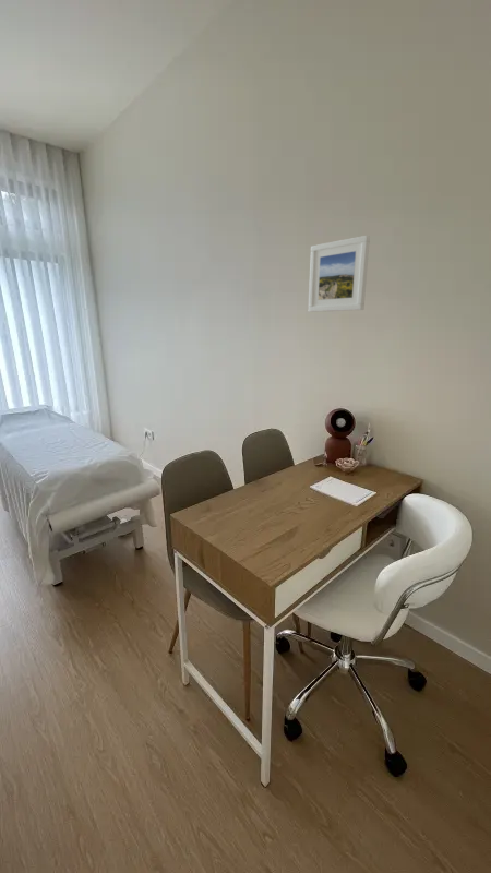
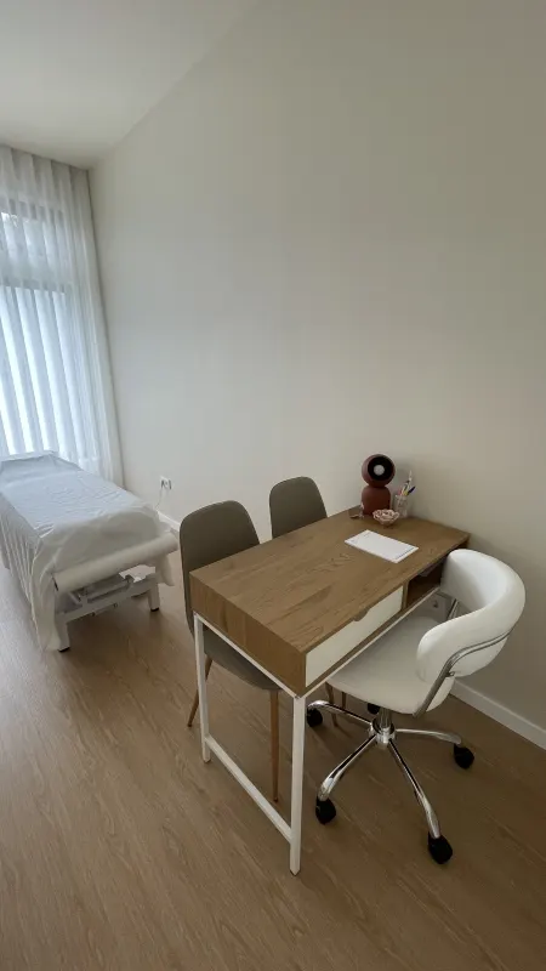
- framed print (336, 276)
